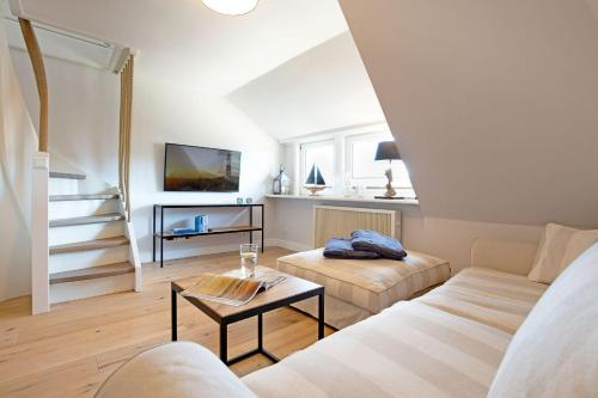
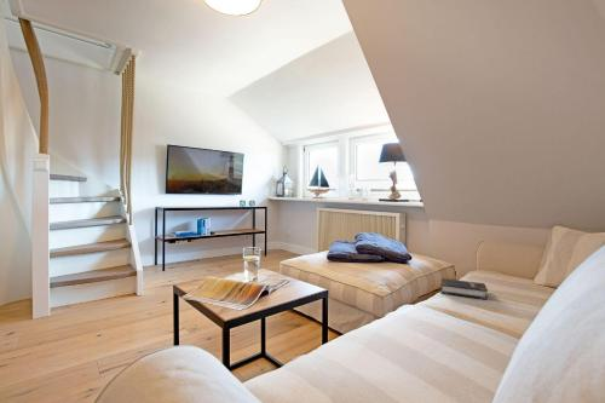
+ hardback book (462, 287)
